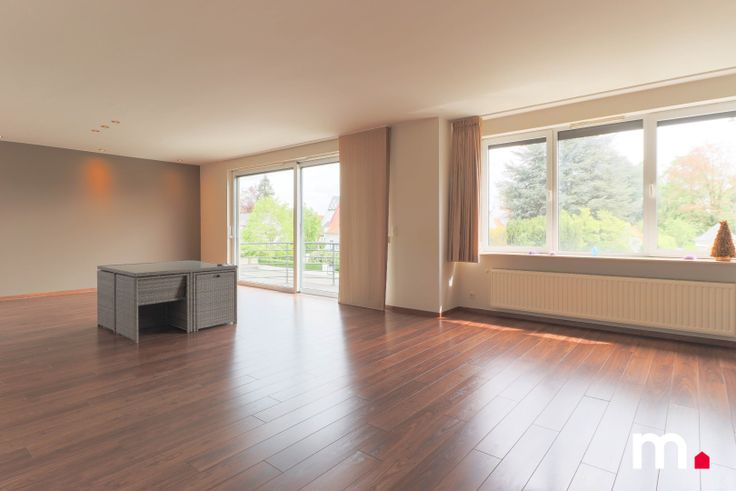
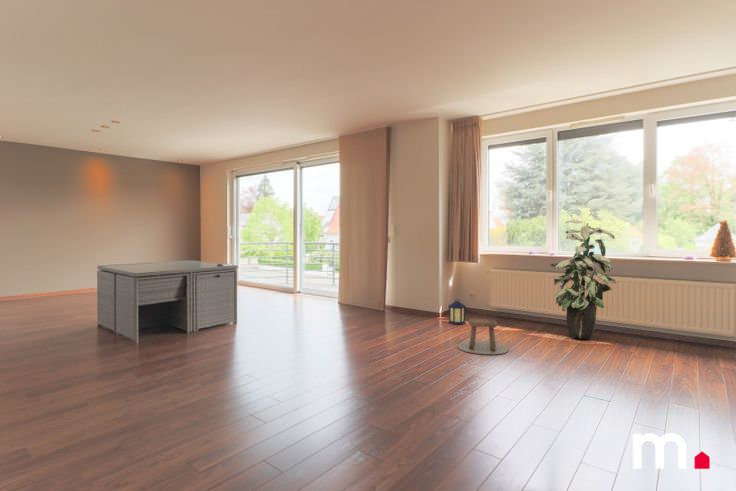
+ indoor plant (579, 279)
+ lantern (457, 310)
+ stool (489, 334)
